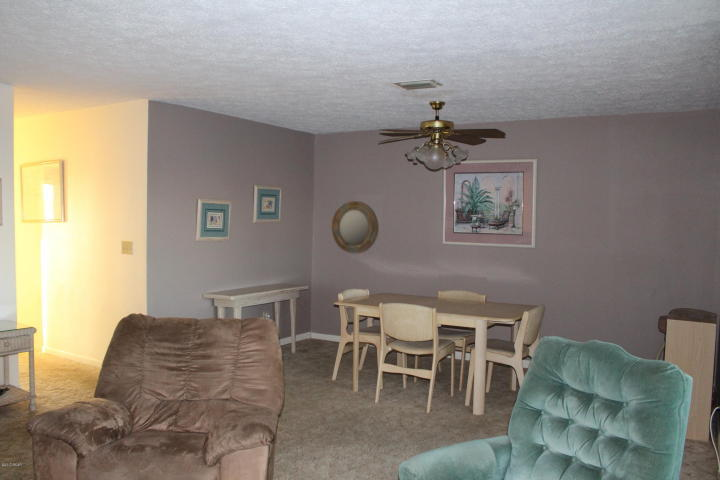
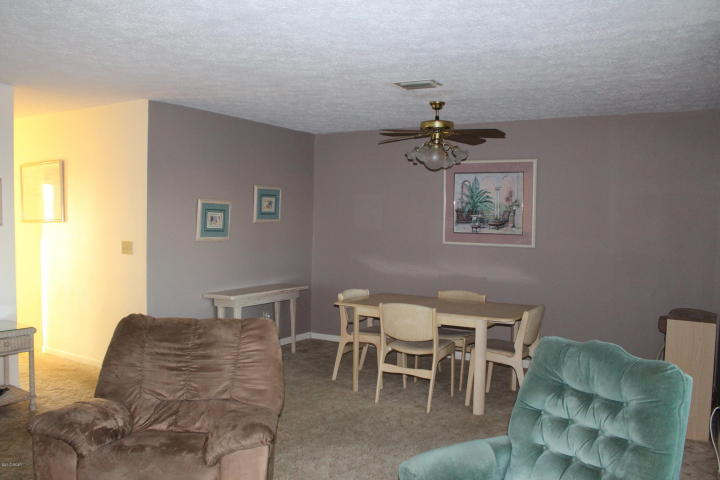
- home mirror (354, 227)
